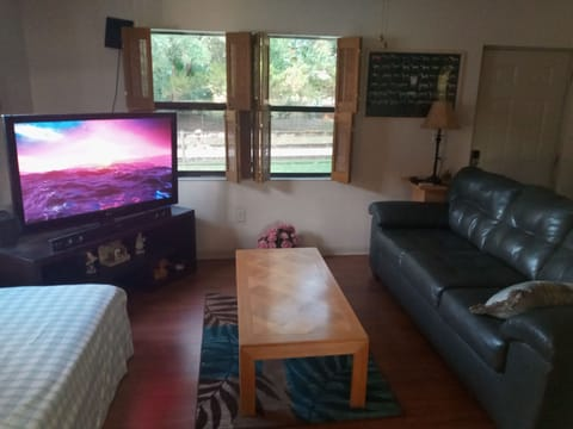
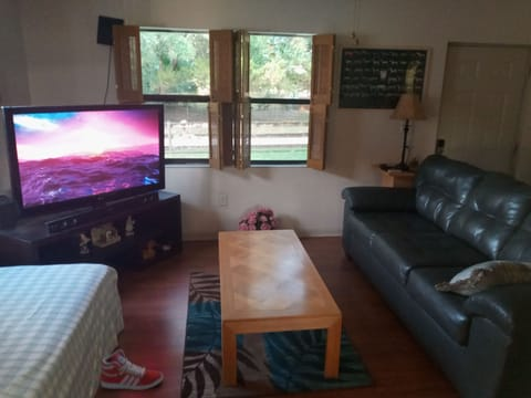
+ sneaker (131, 368)
